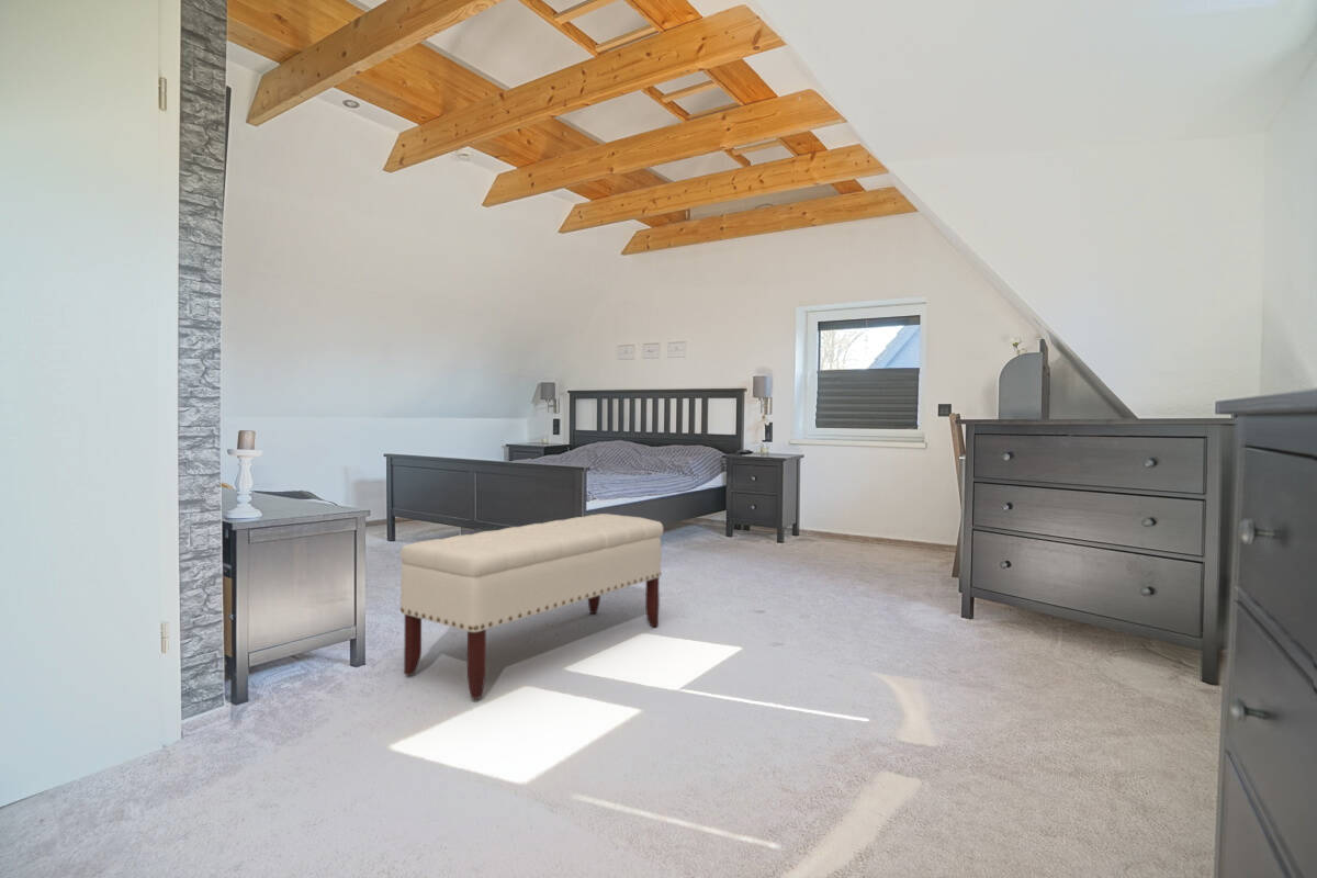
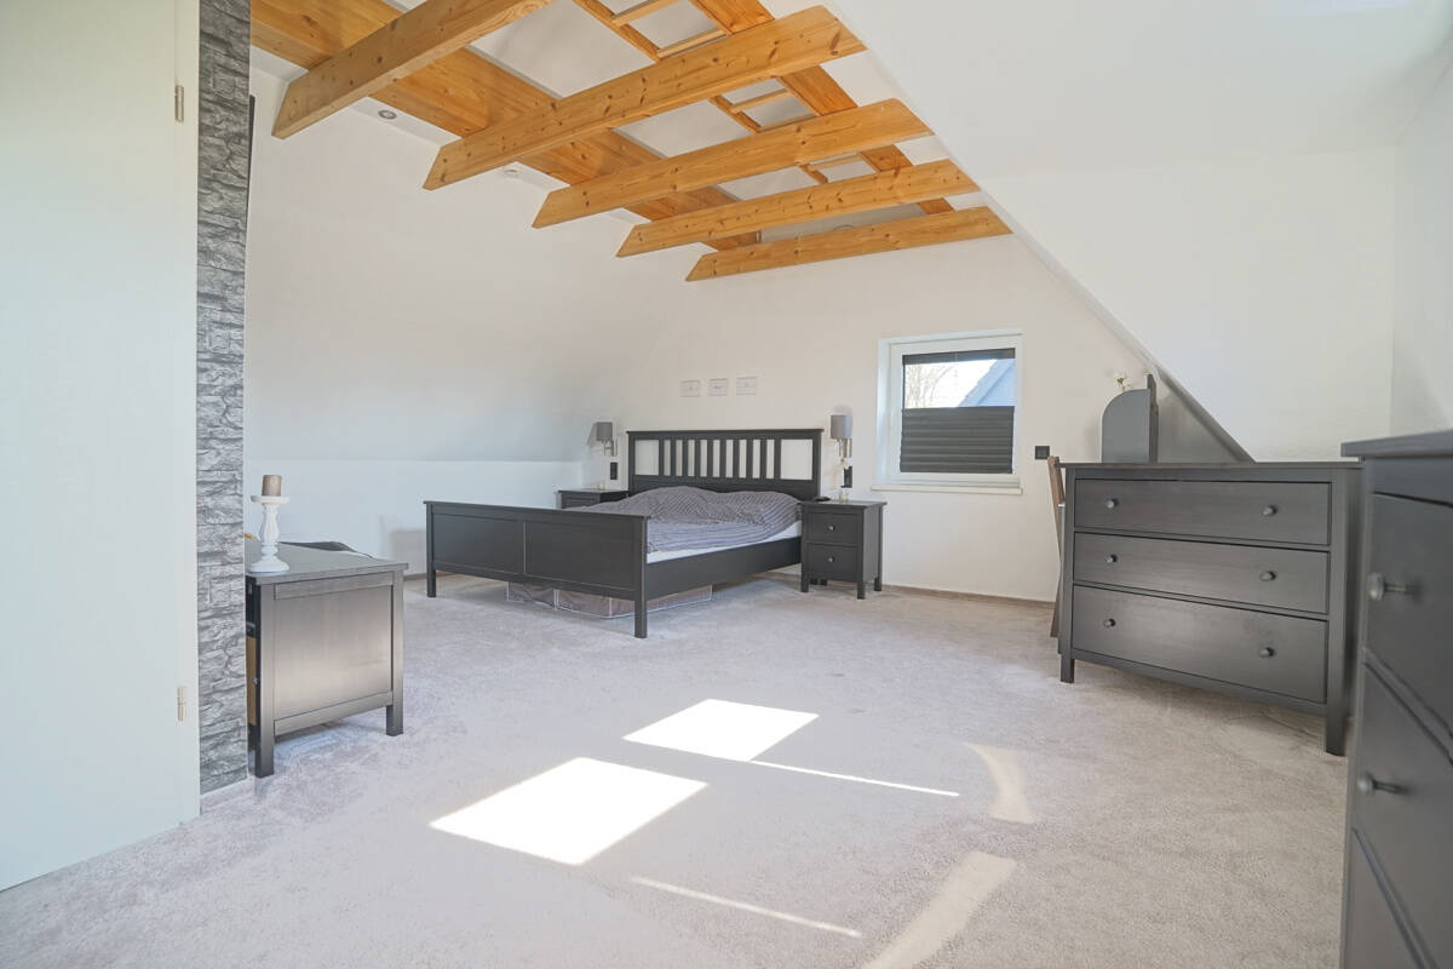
- bench (545, 588)
